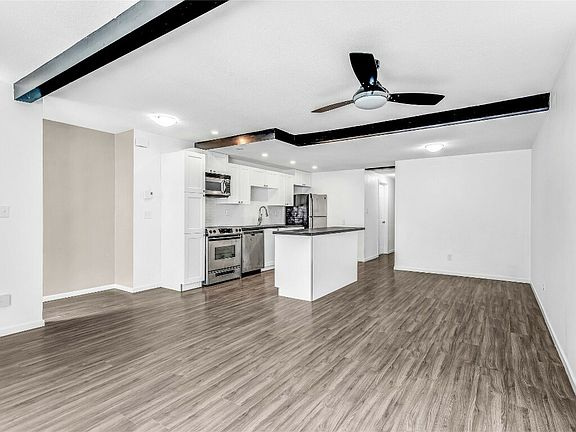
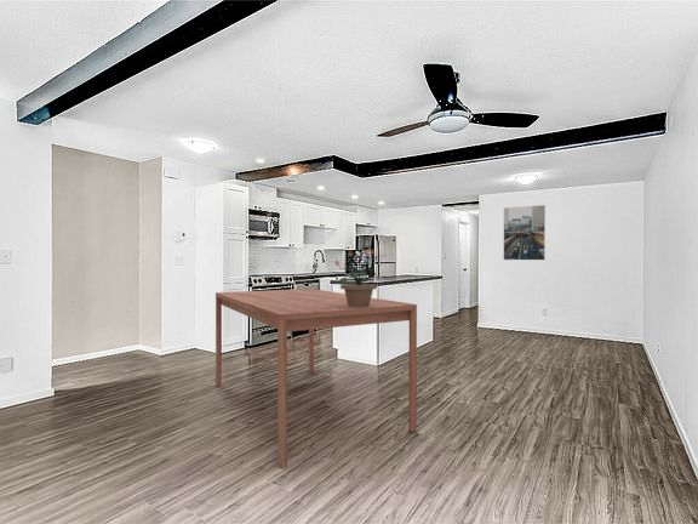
+ dining table (309, 351)
+ potted plant (360, 277)
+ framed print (524, 233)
